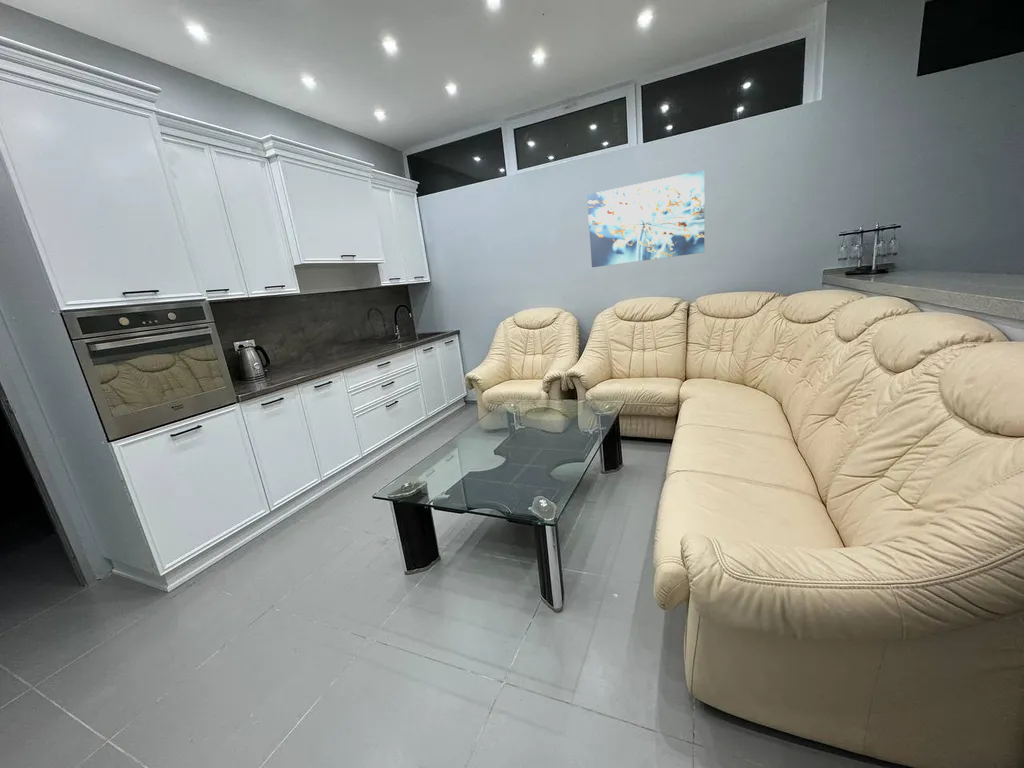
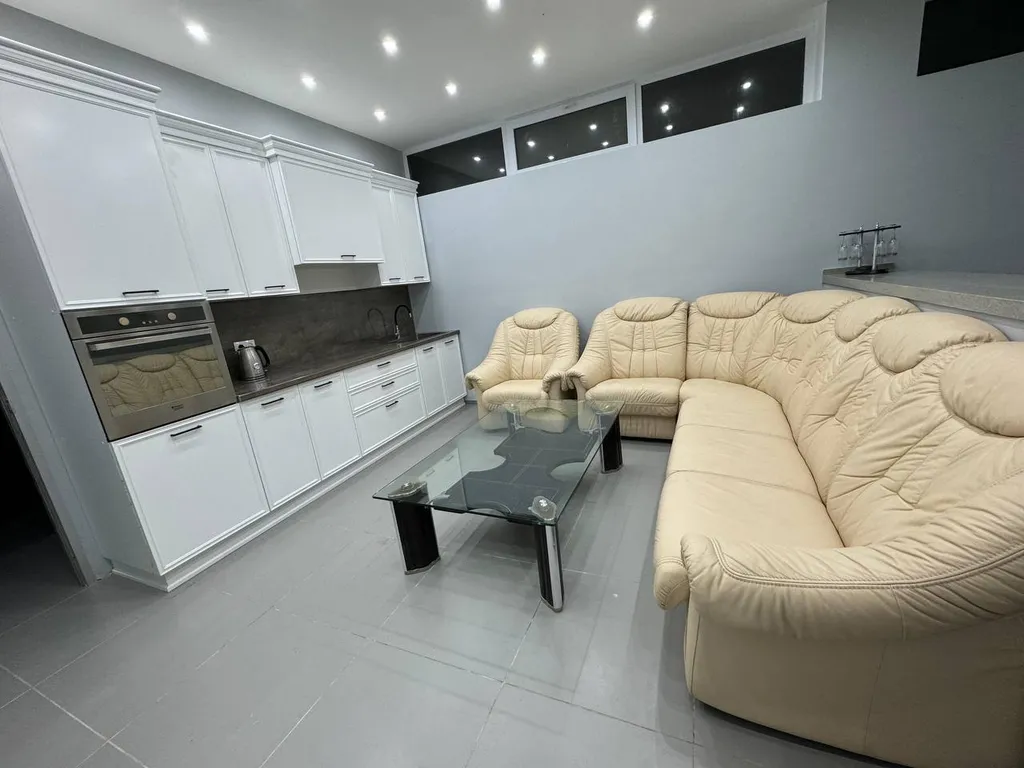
- wall art (643, 222)
